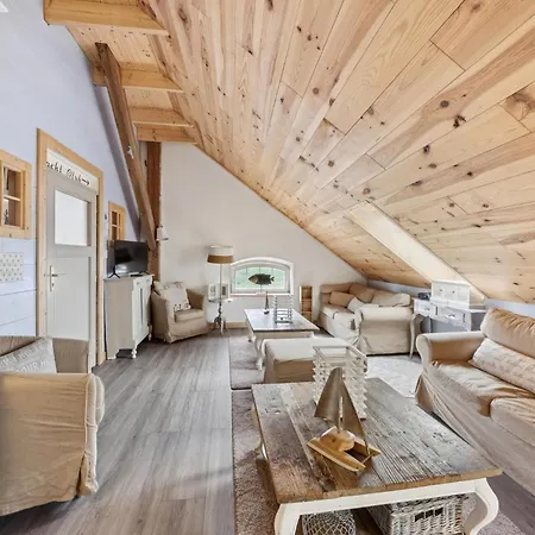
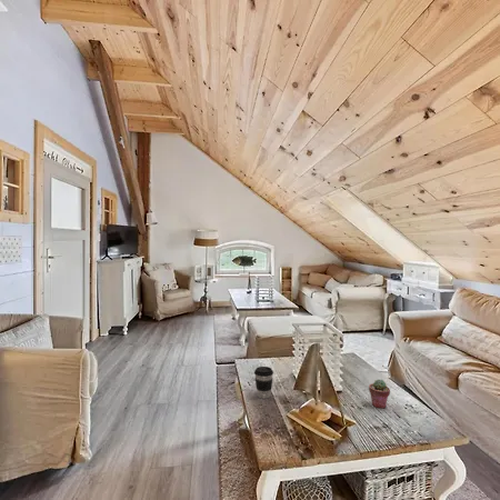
+ coffee cup (263, 382)
+ potted succulent (379, 392)
